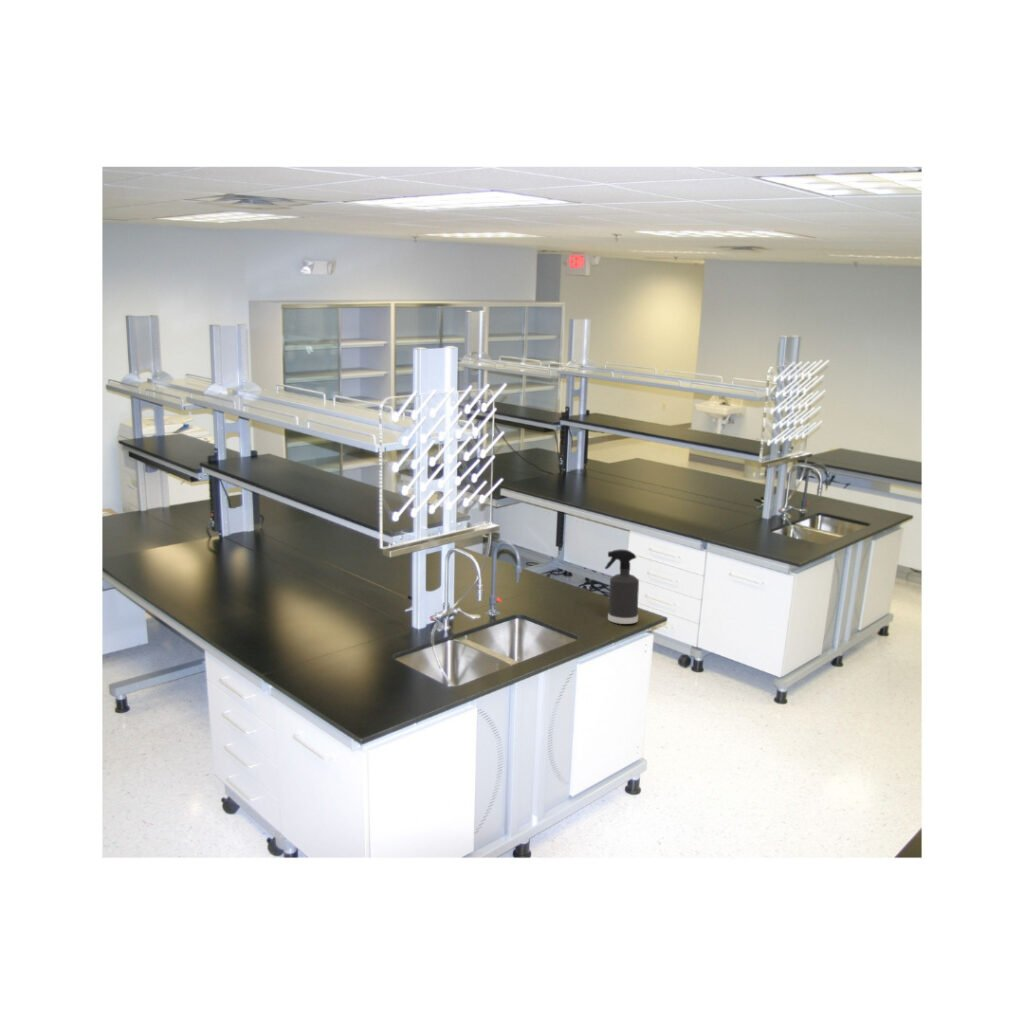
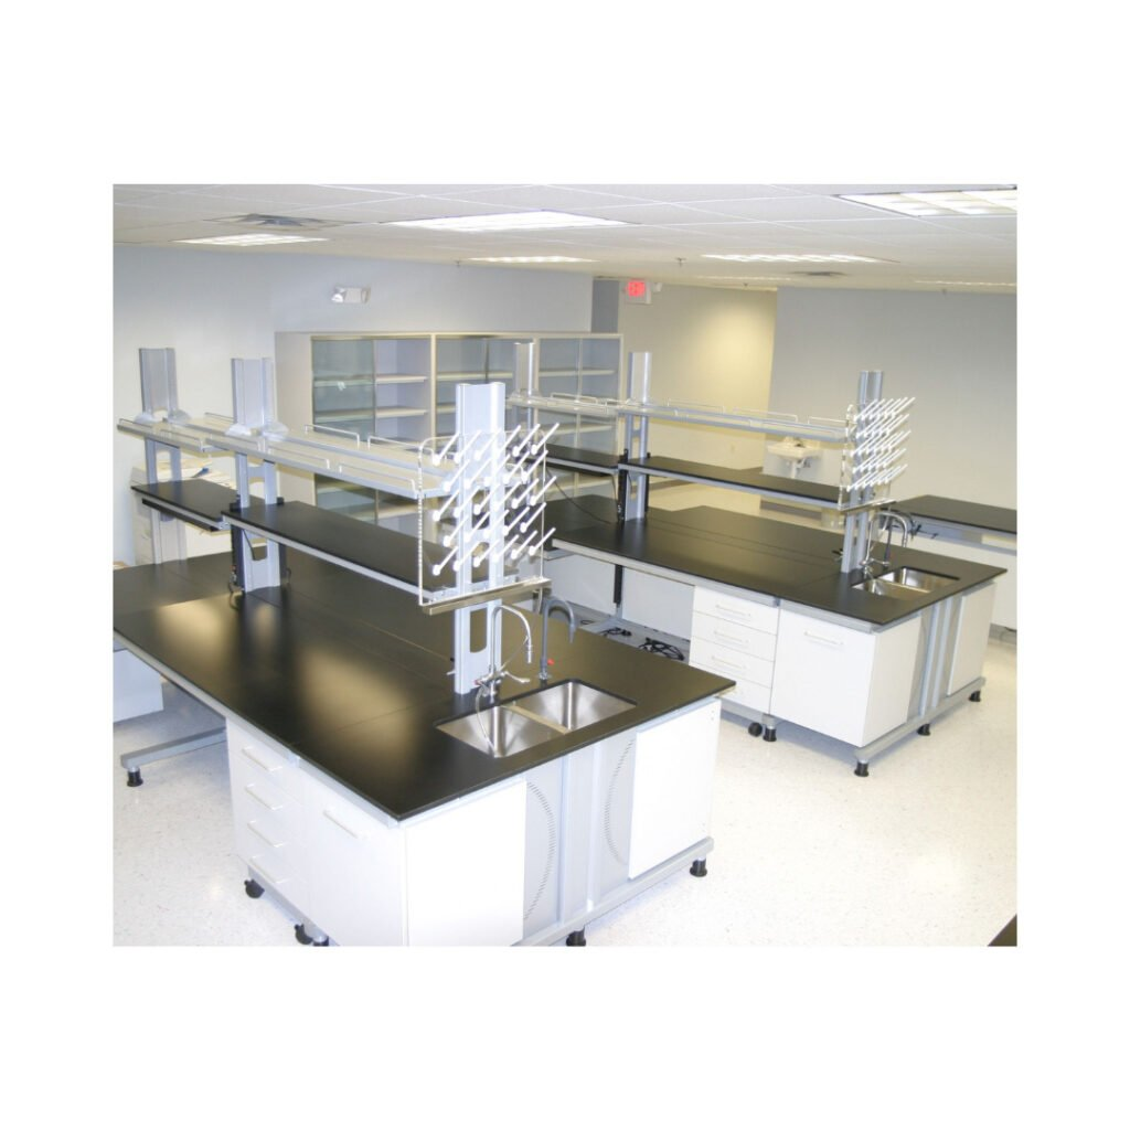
- spray bottle (621, 585)
